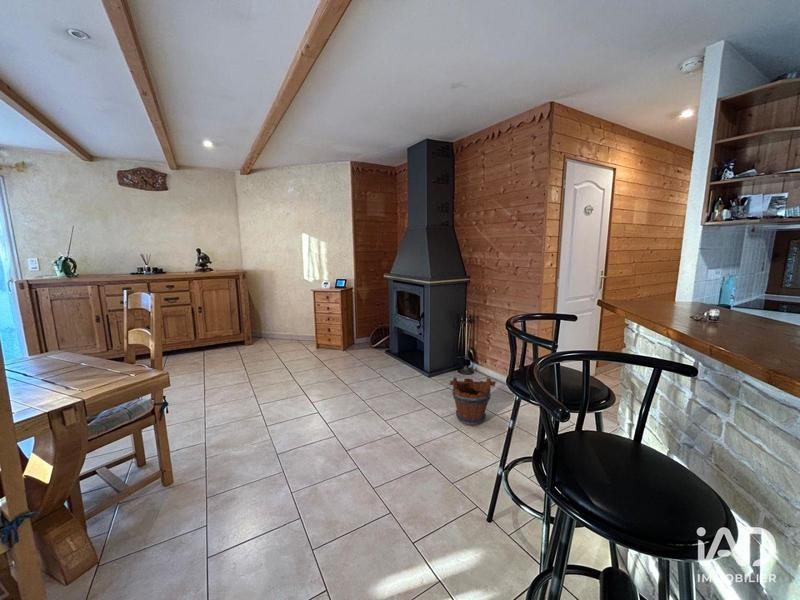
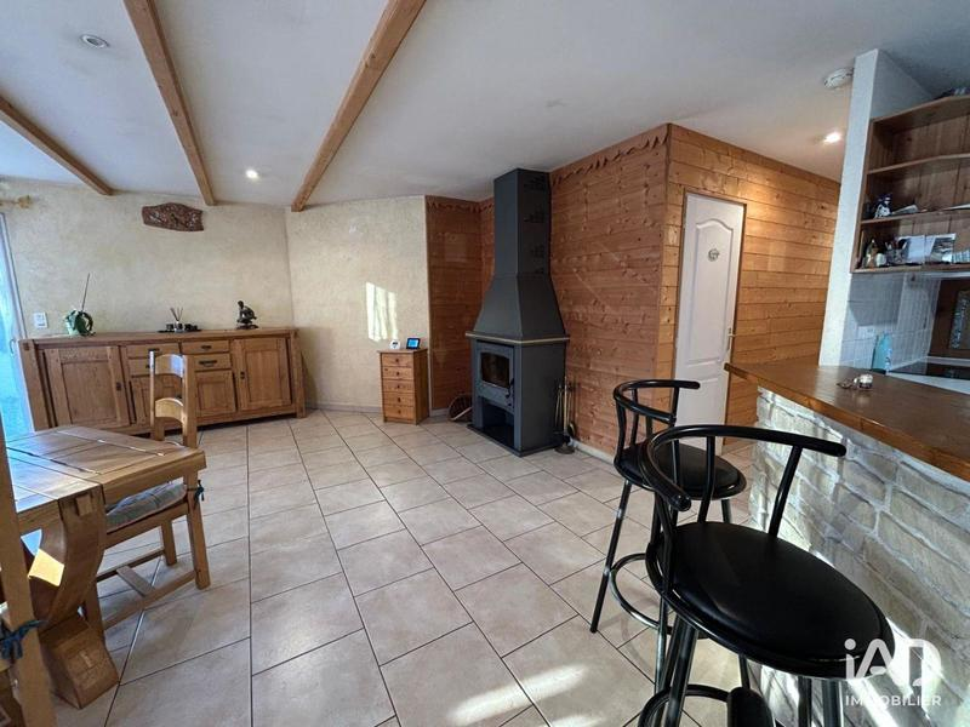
- wooden bucket (472, 398)
